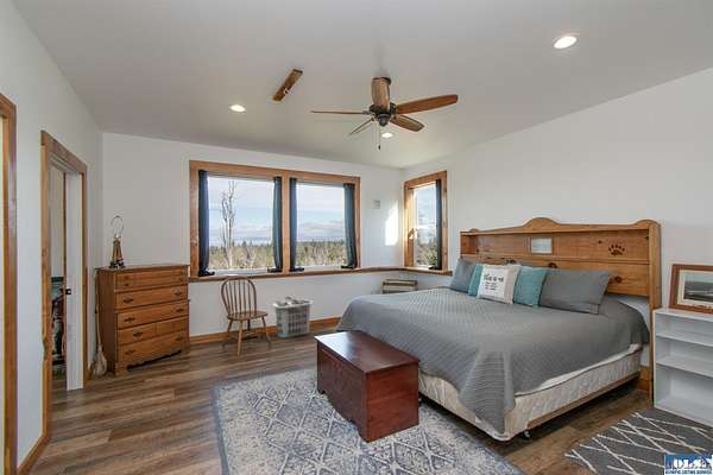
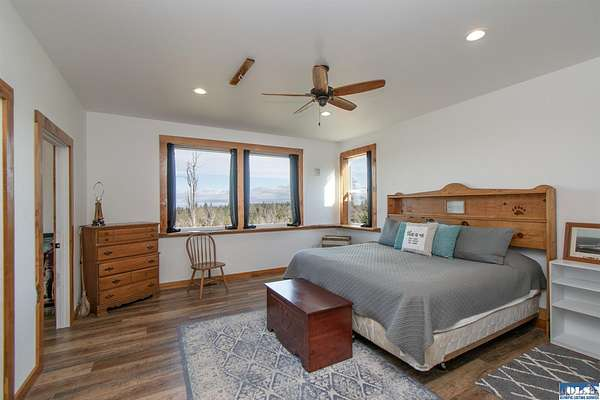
- clothes hamper (292, 315)
